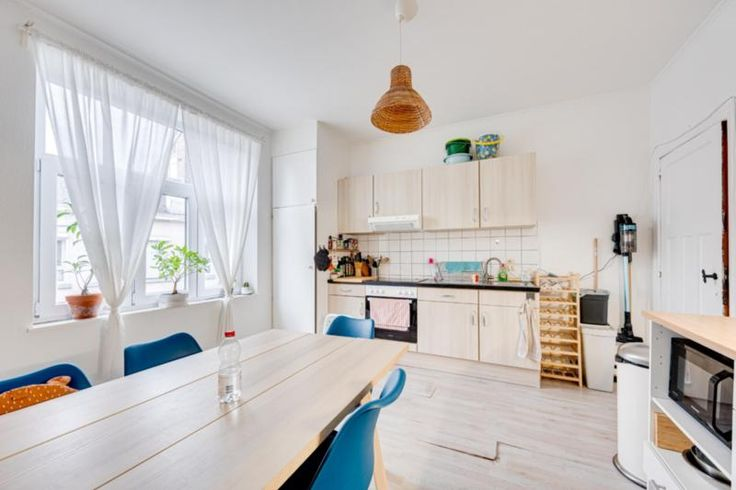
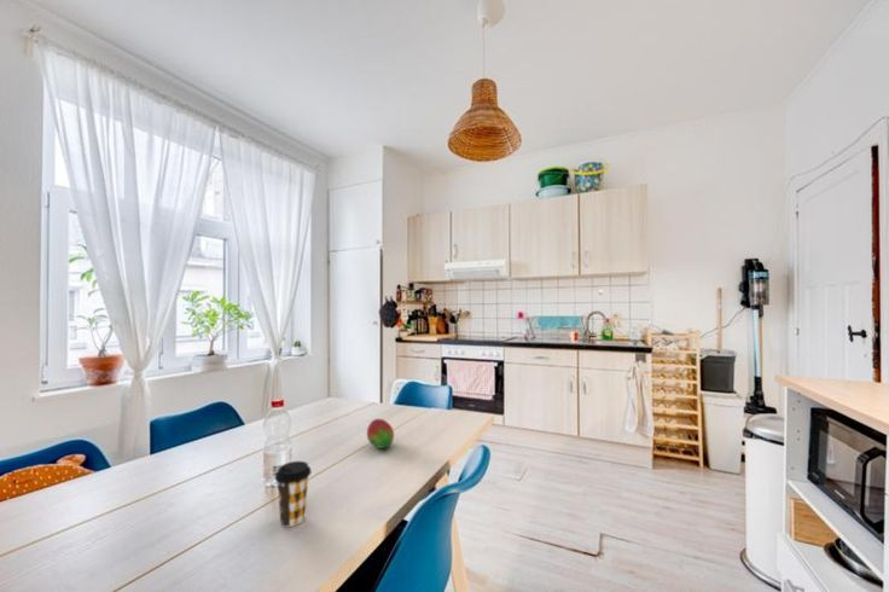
+ coffee cup (292, 493)
+ fruit (380, 434)
